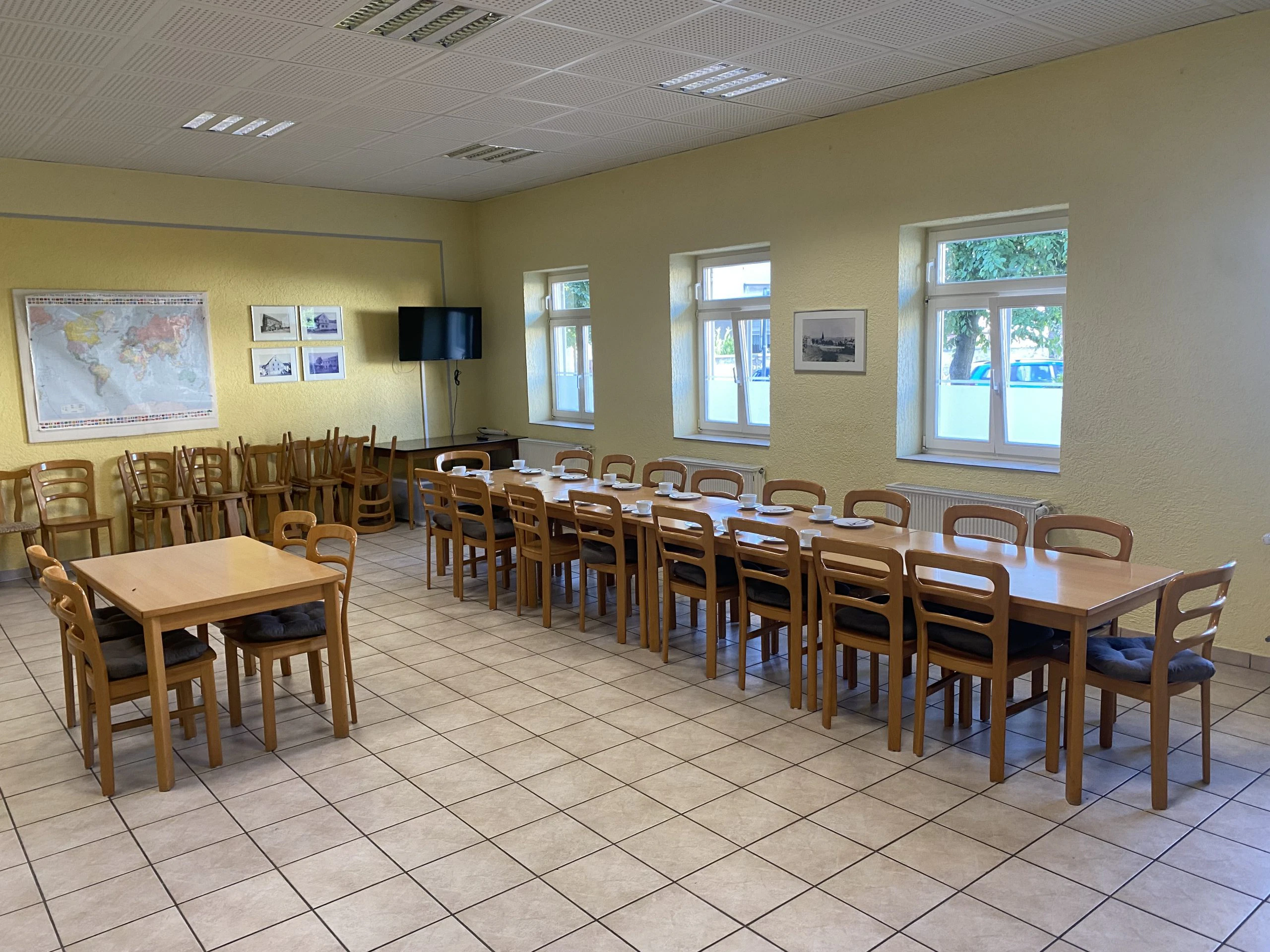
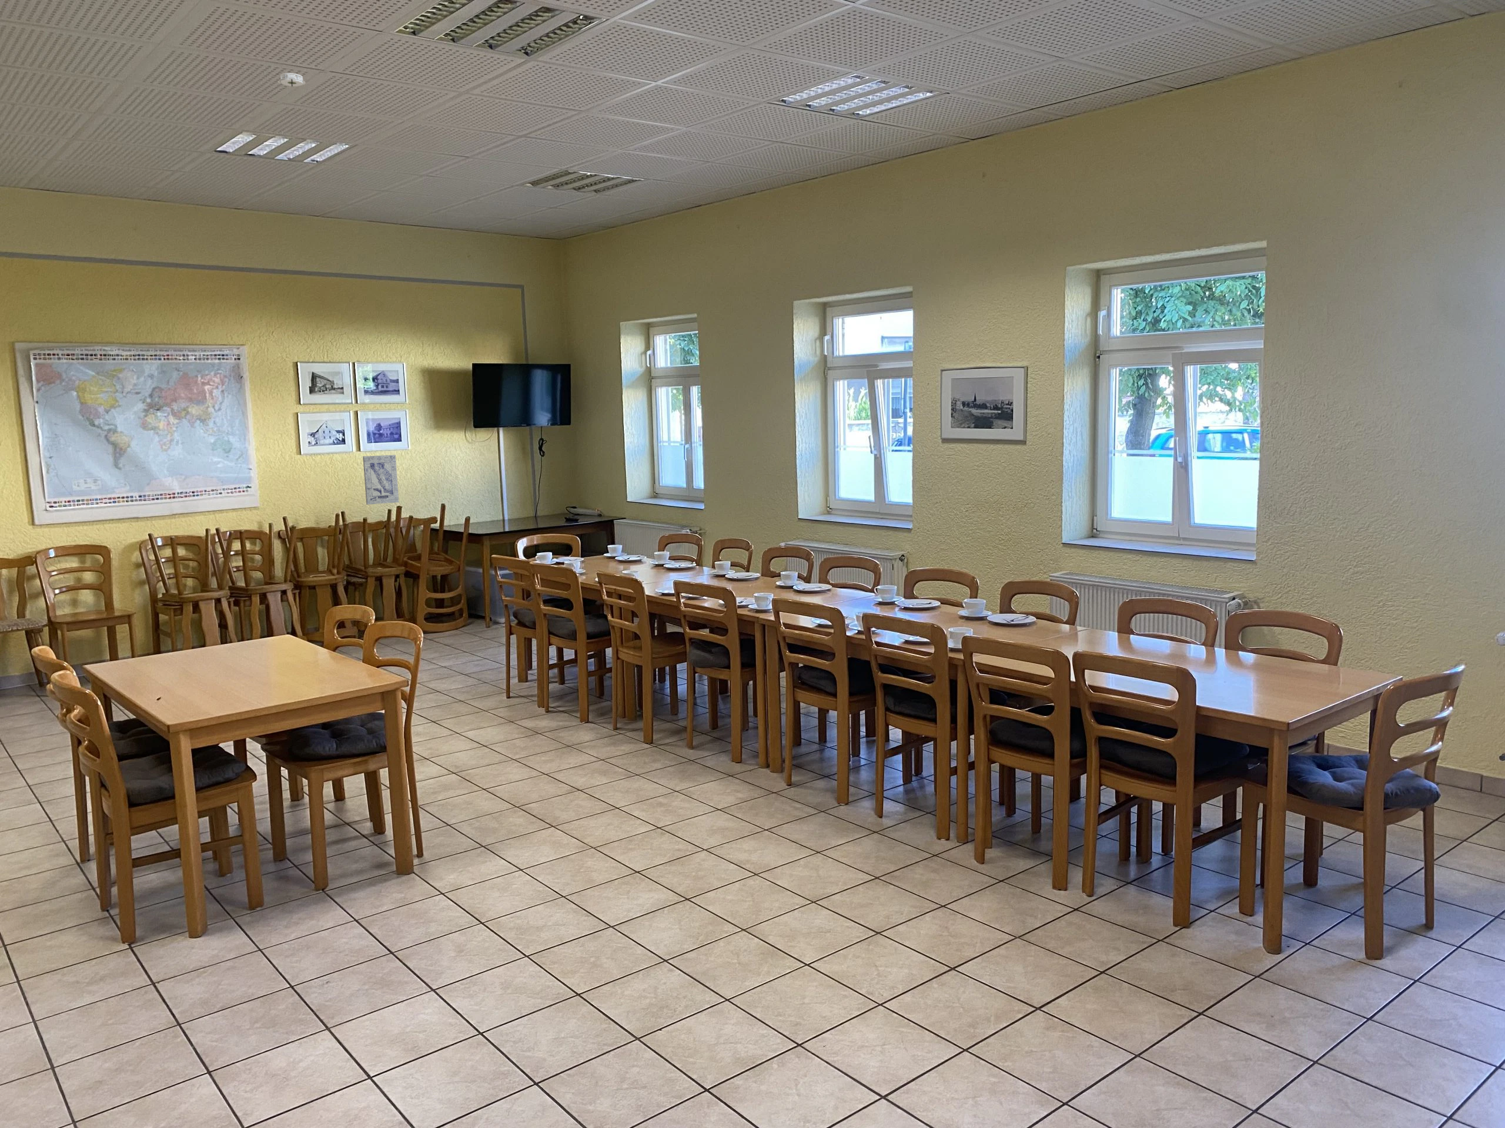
+ smoke detector (290, 79)
+ wall art (380, 480)
